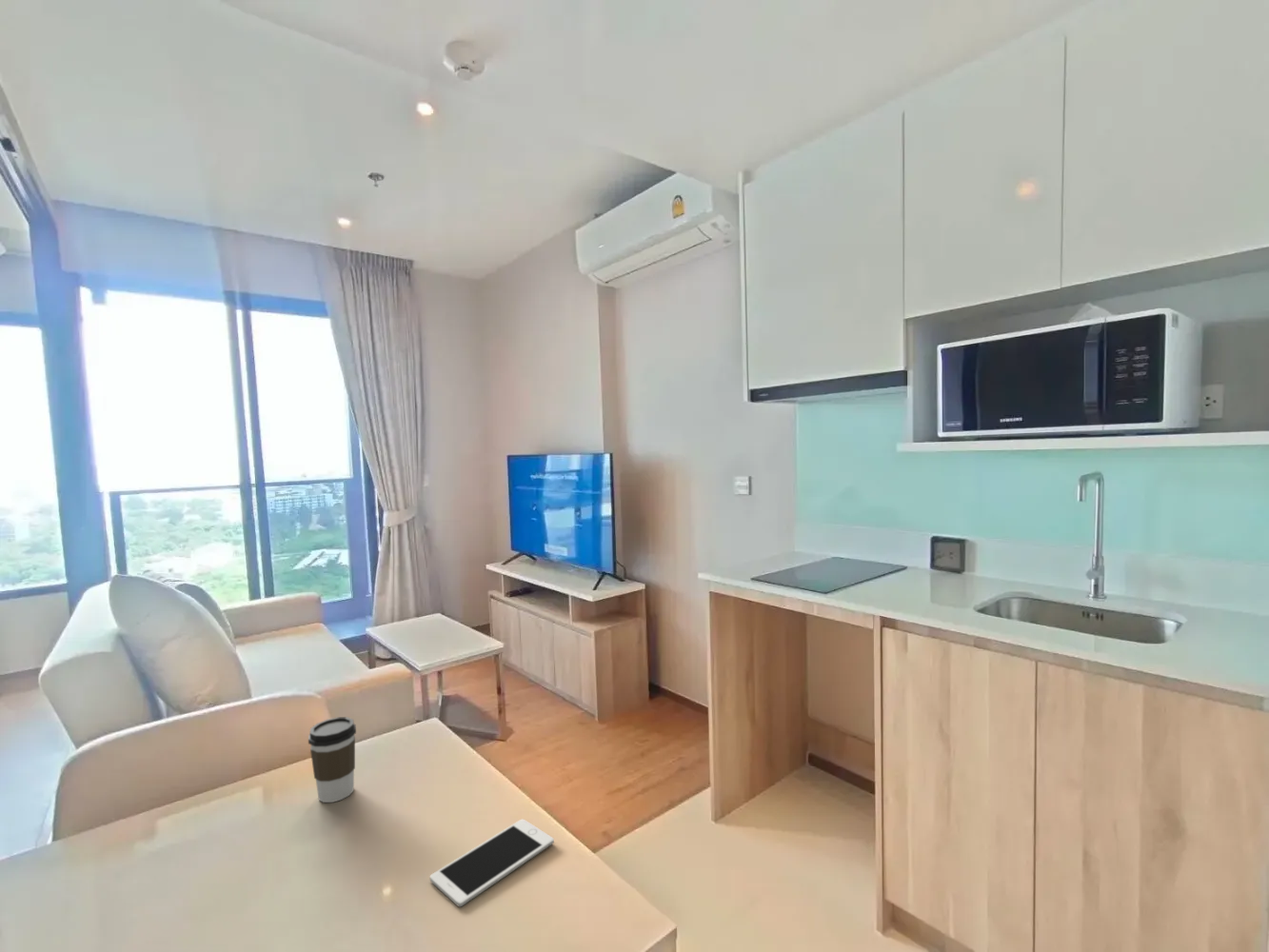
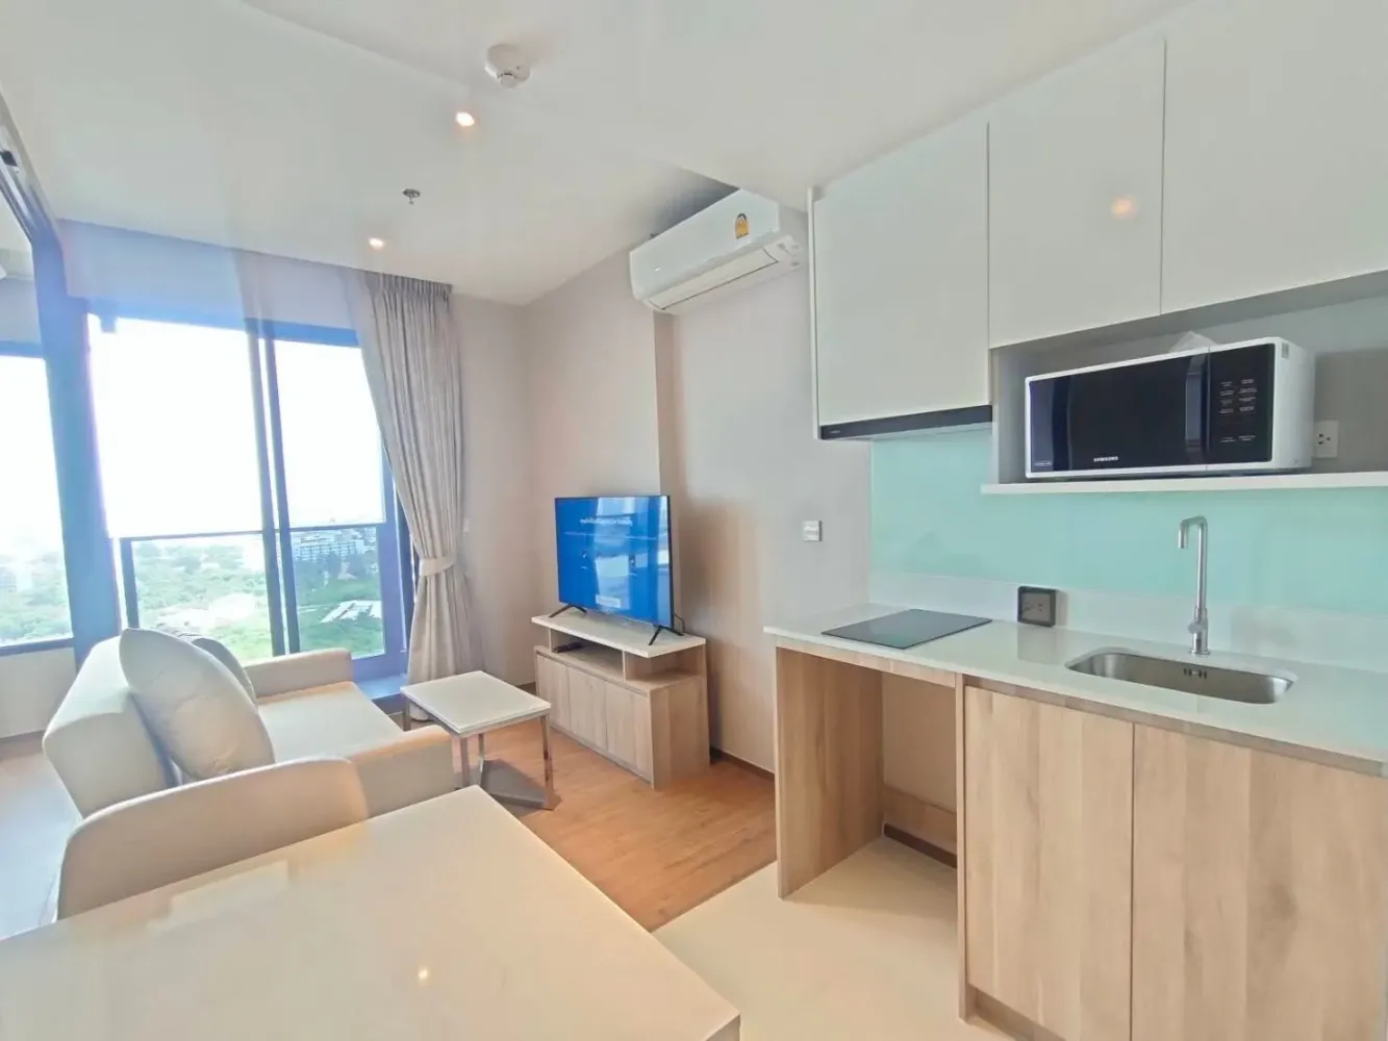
- cell phone (494, 859)
- coffee cup (334, 759)
